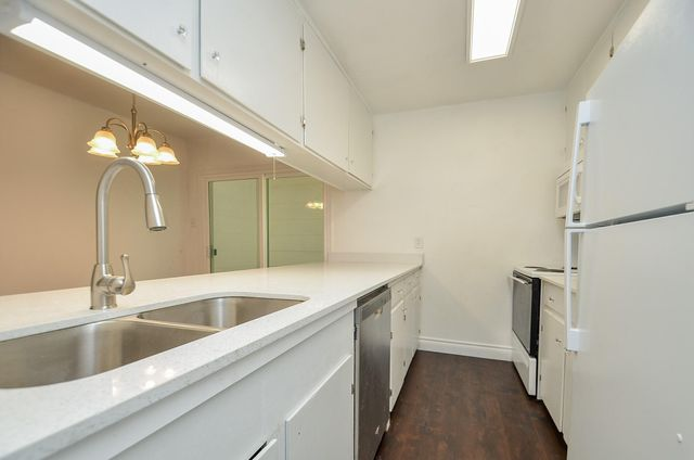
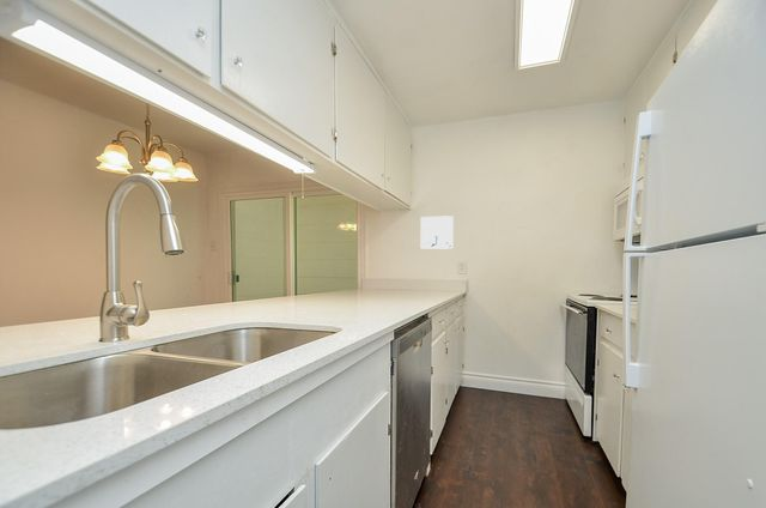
+ wall art (437, 232)
